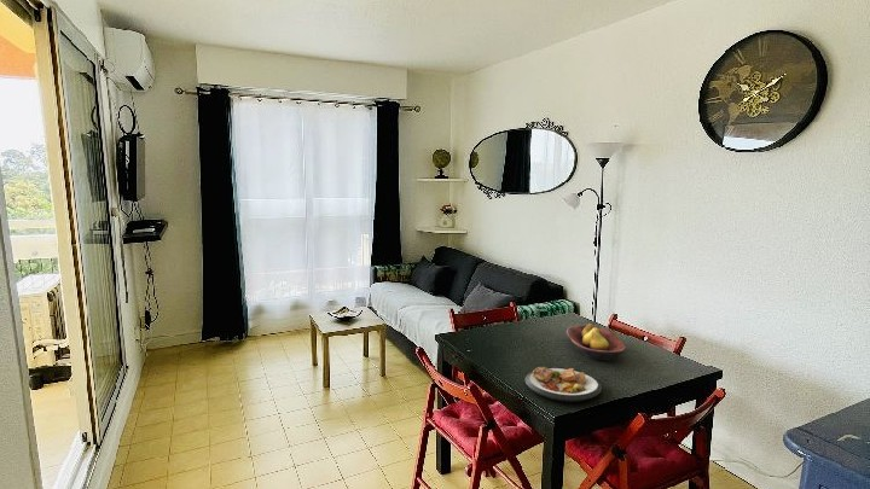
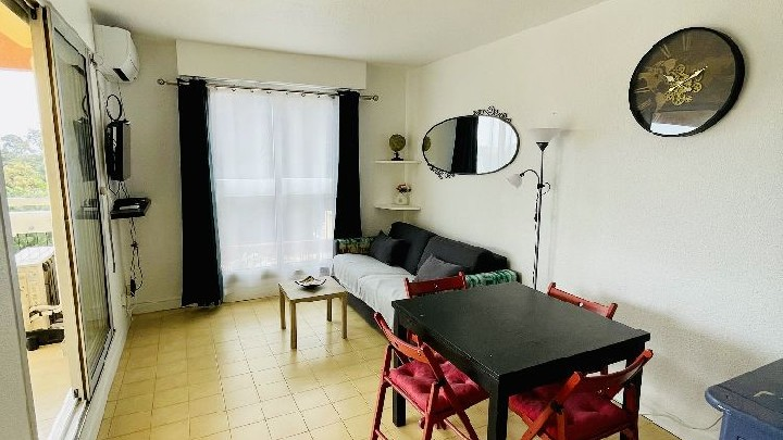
- plate (562, 380)
- fruit bowl (593, 338)
